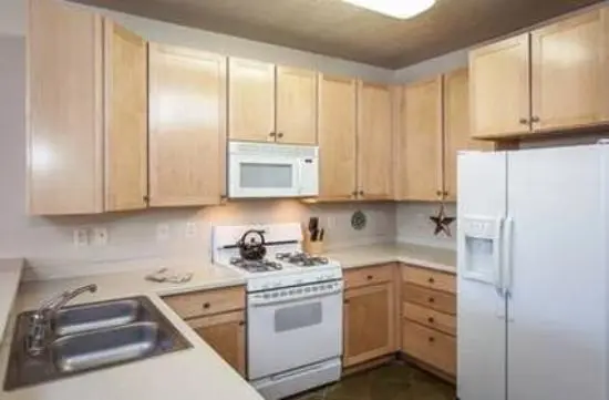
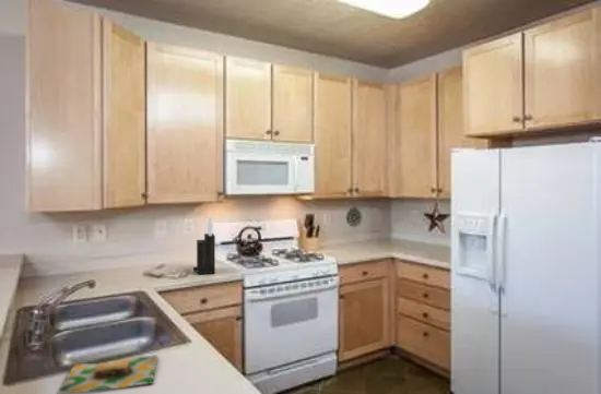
+ knife block (203, 243)
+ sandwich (111, 368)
